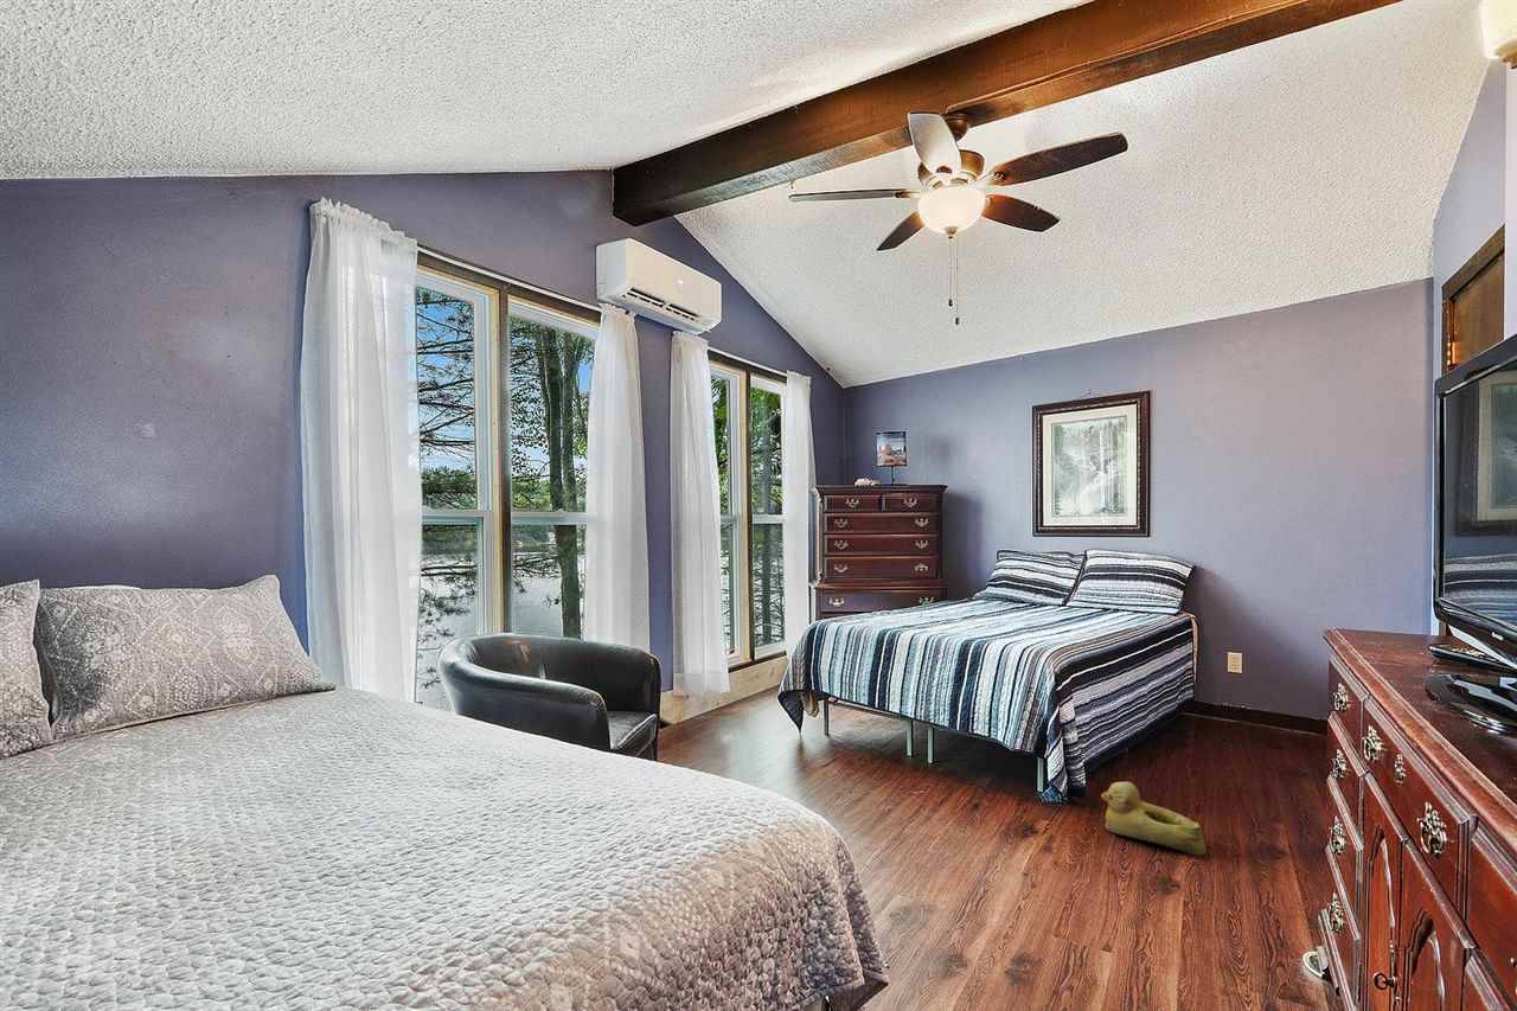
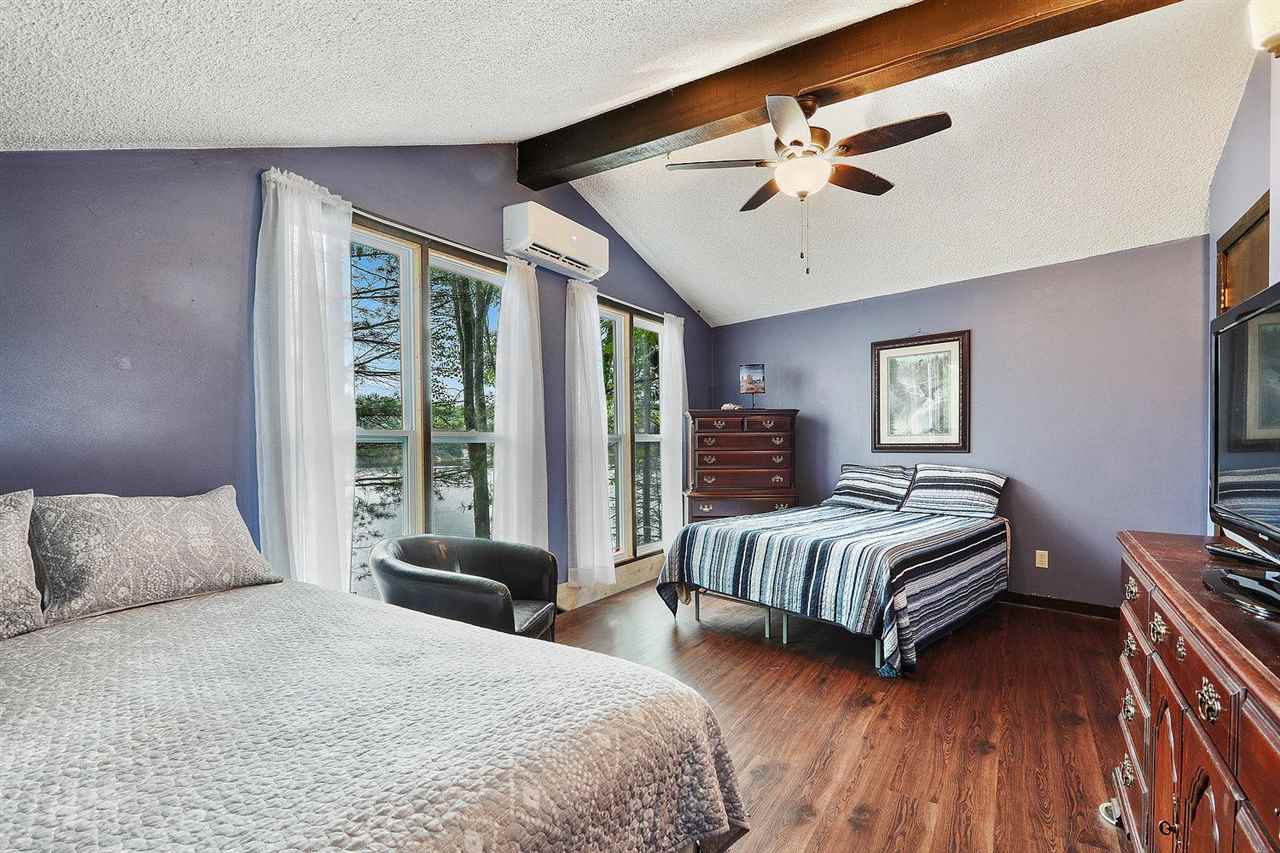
- rubber duck (1151, 812)
